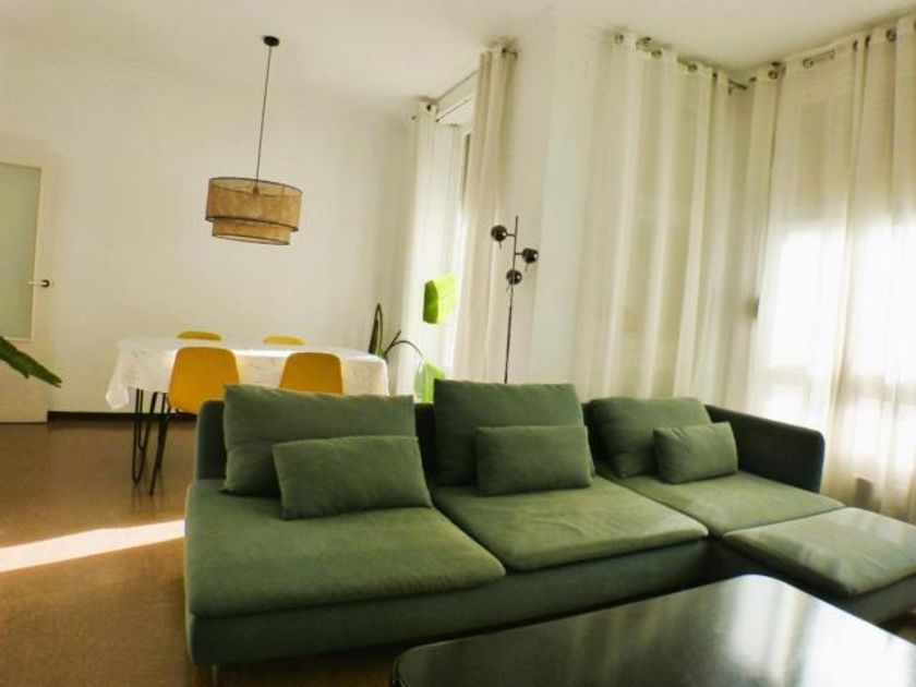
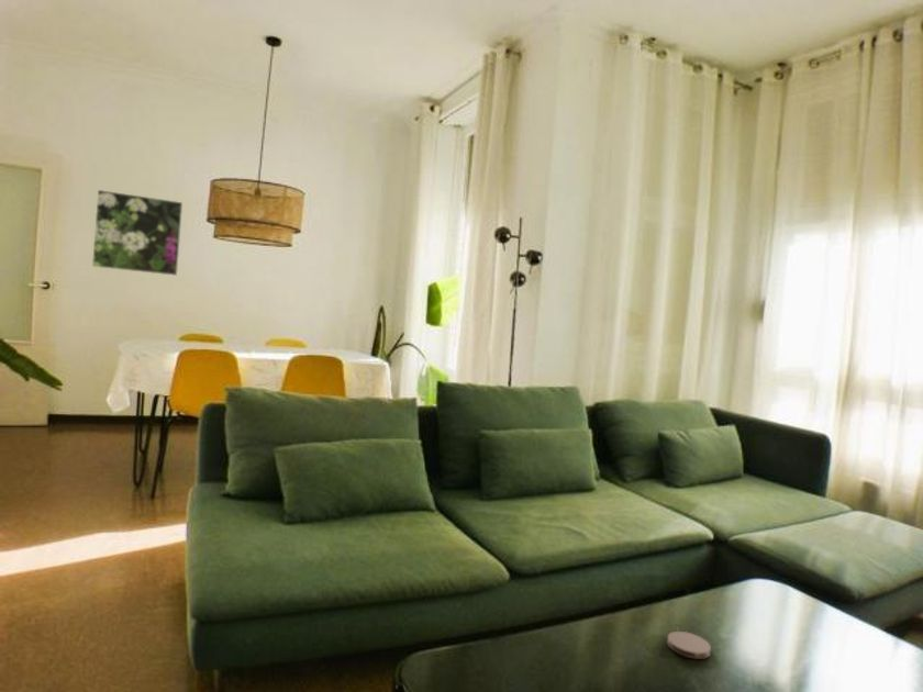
+ coaster (688, 644)
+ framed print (138, 233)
